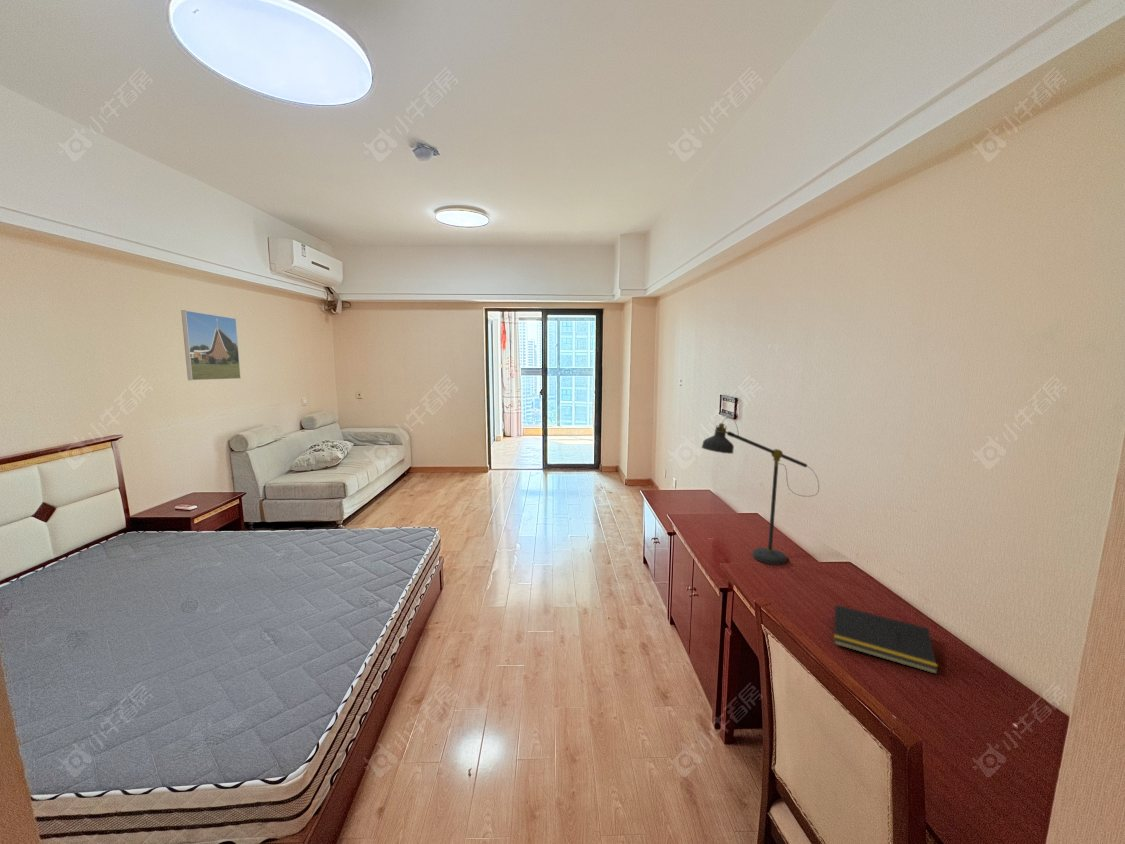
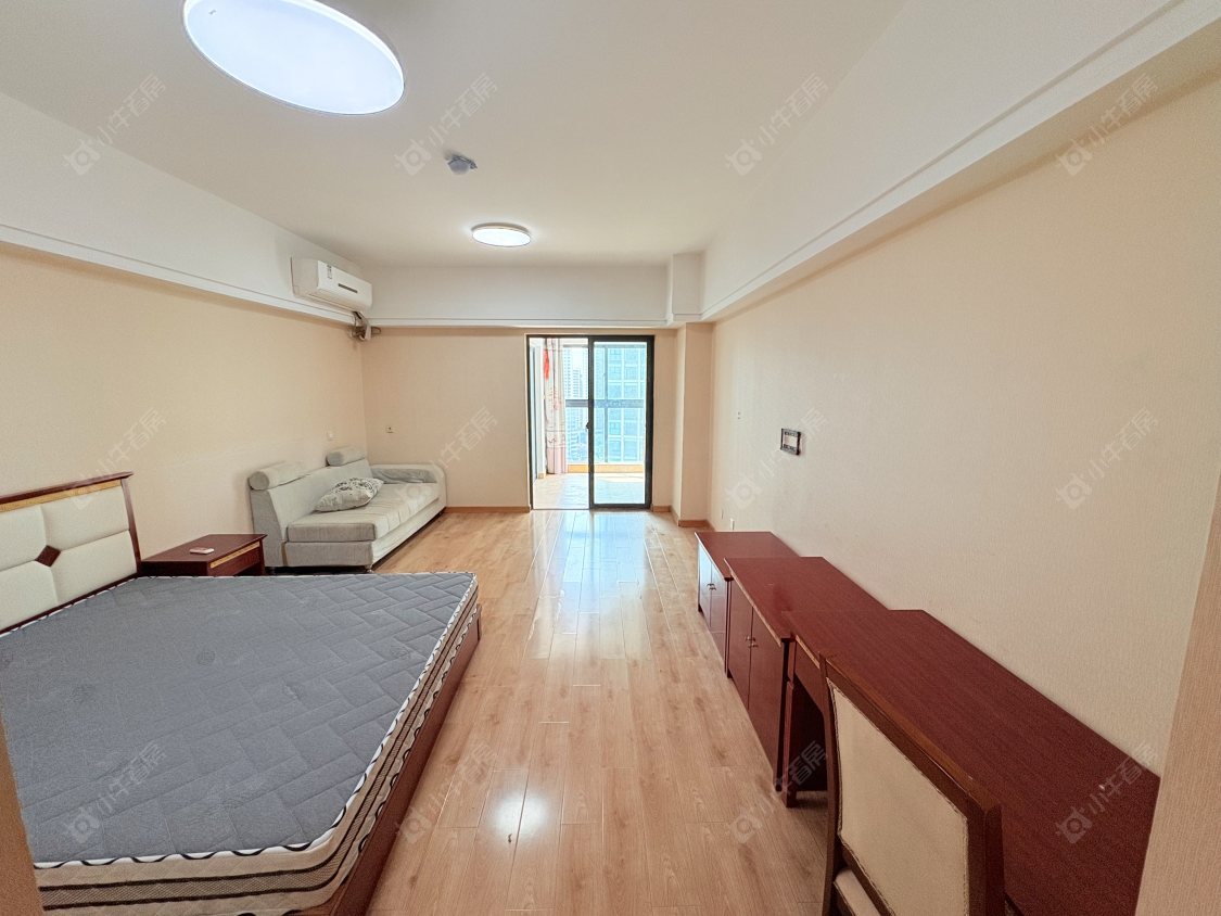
- notepad (881, 636)
- desk lamp (772, 489)
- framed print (213, 347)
